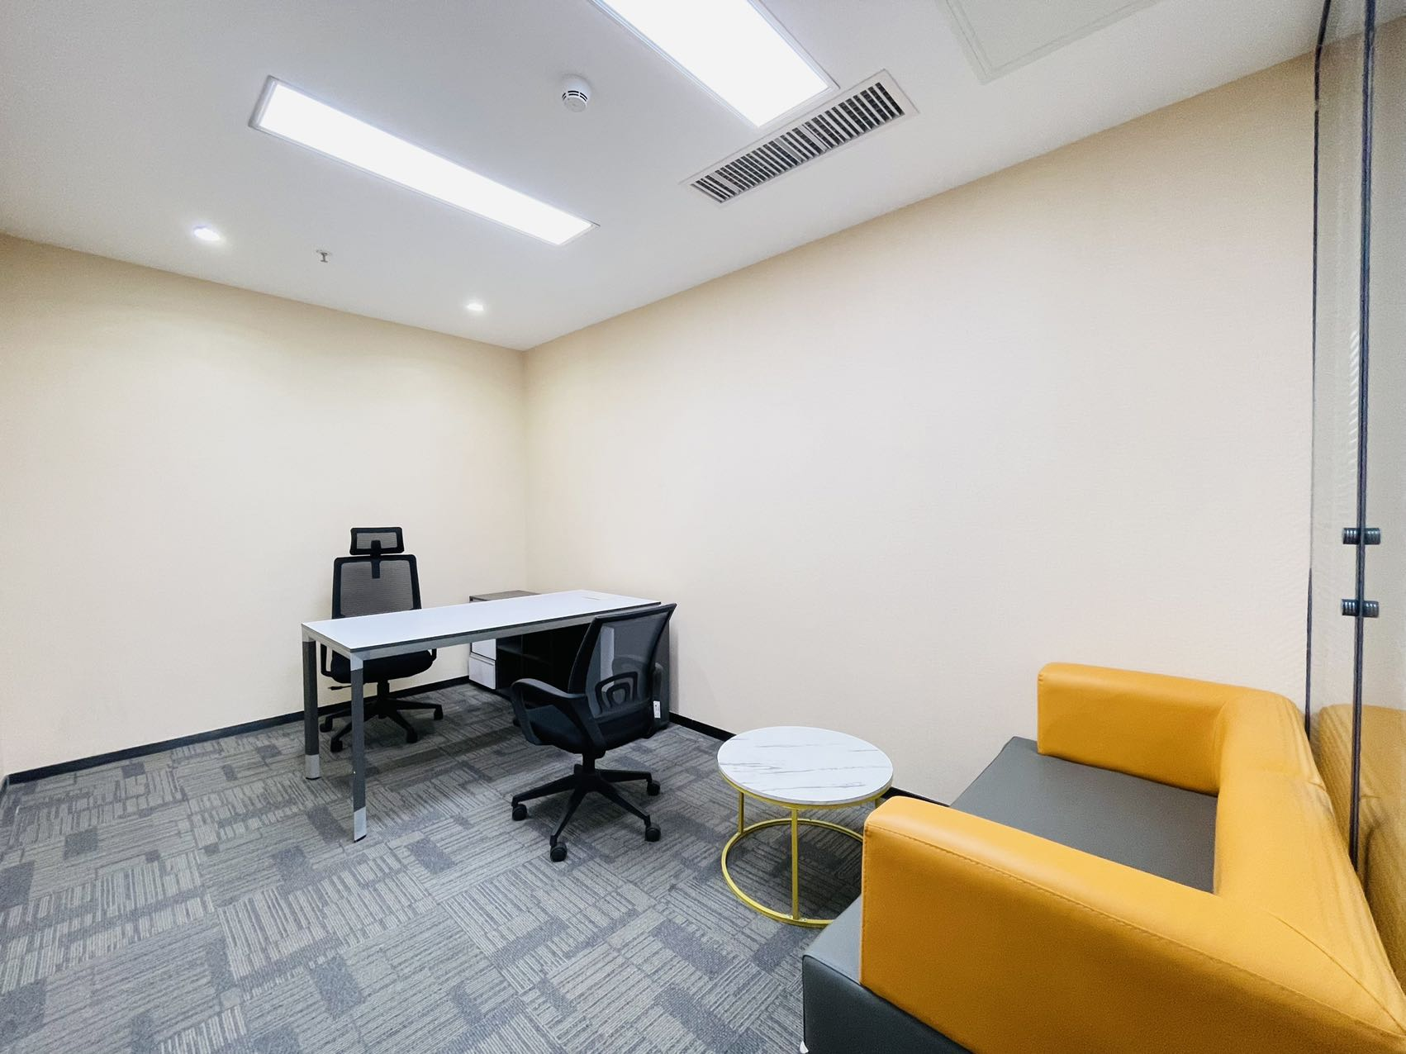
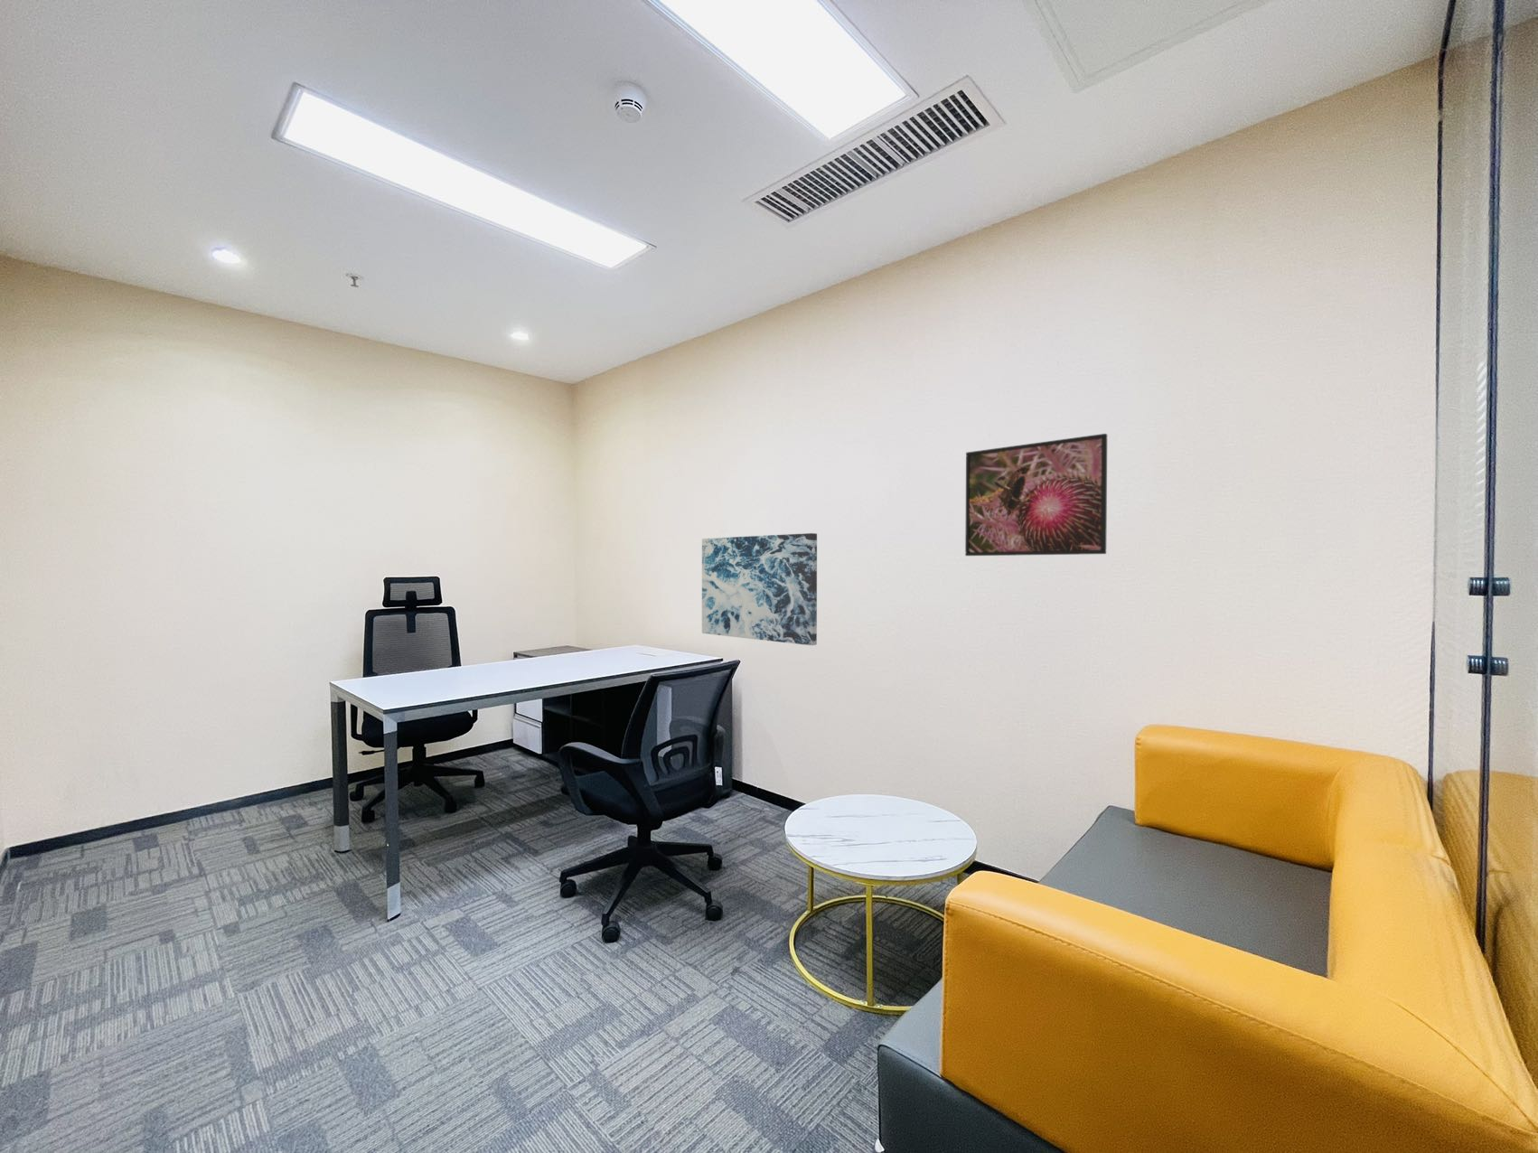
+ wall art (754, 587)
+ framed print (1031, 499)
